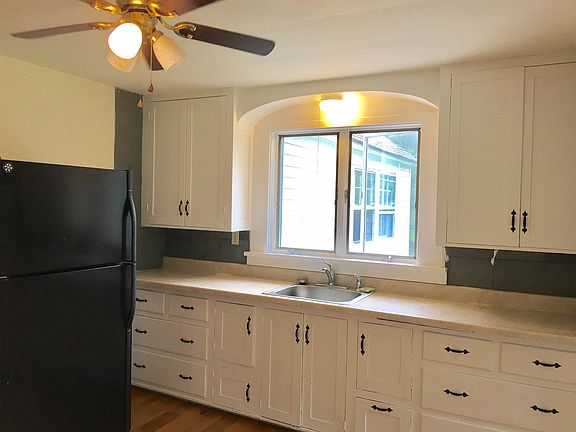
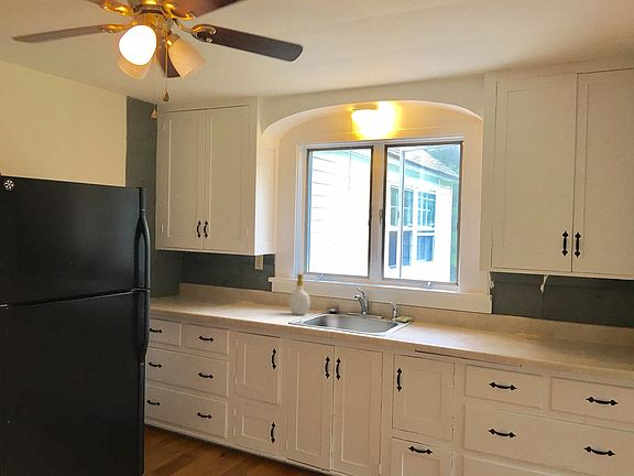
+ soap bottle (298, 294)
